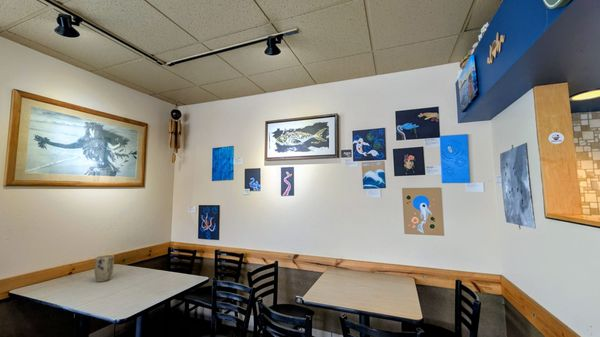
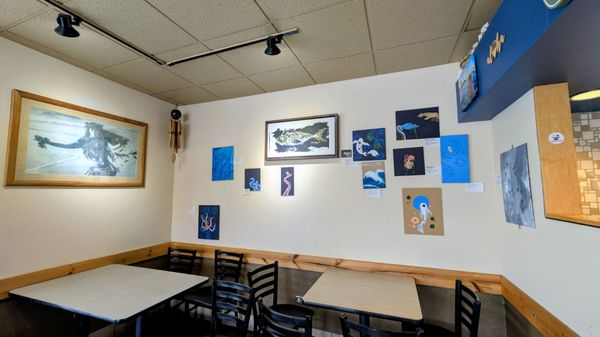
- plant pot (104, 268)
